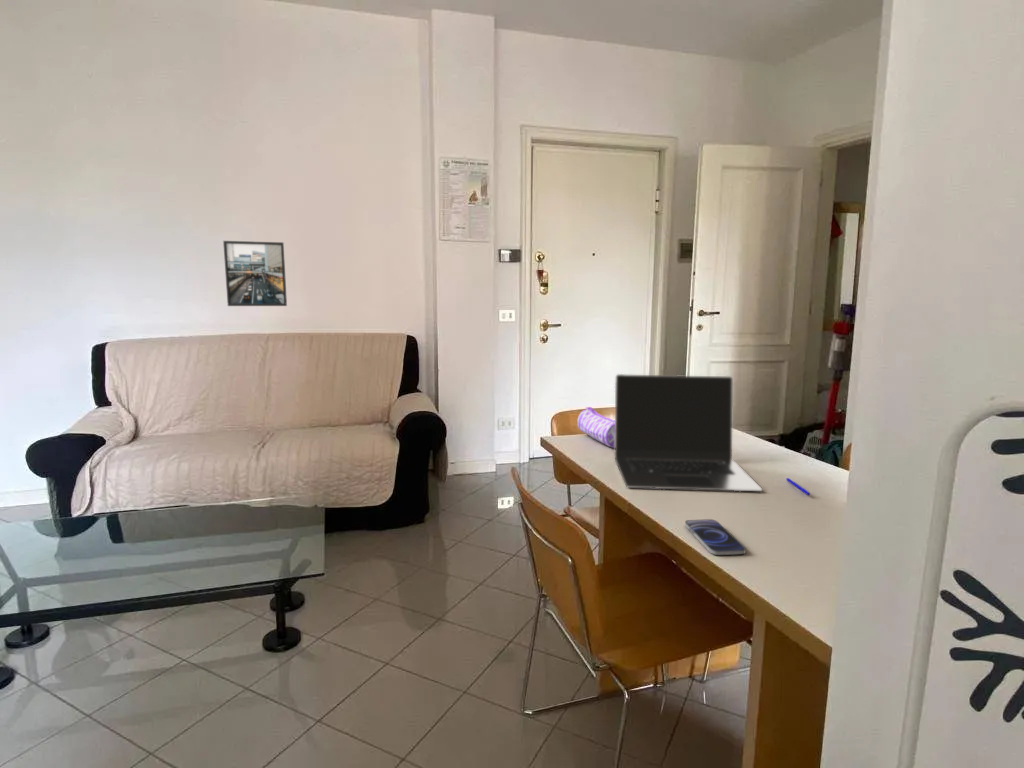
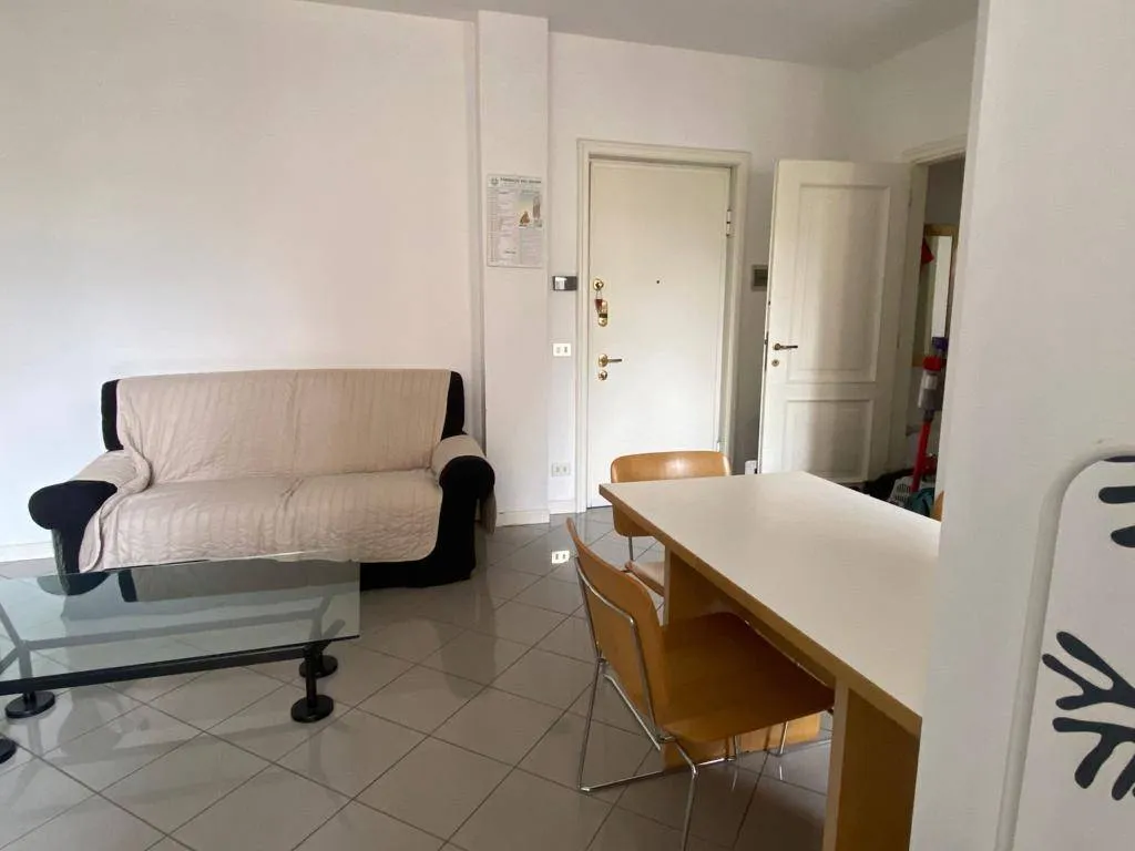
- laptop (683, 428)
- smartphone (713, 536)
- pen (796, 485)
- pencil case (602, 427)
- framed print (255, 274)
